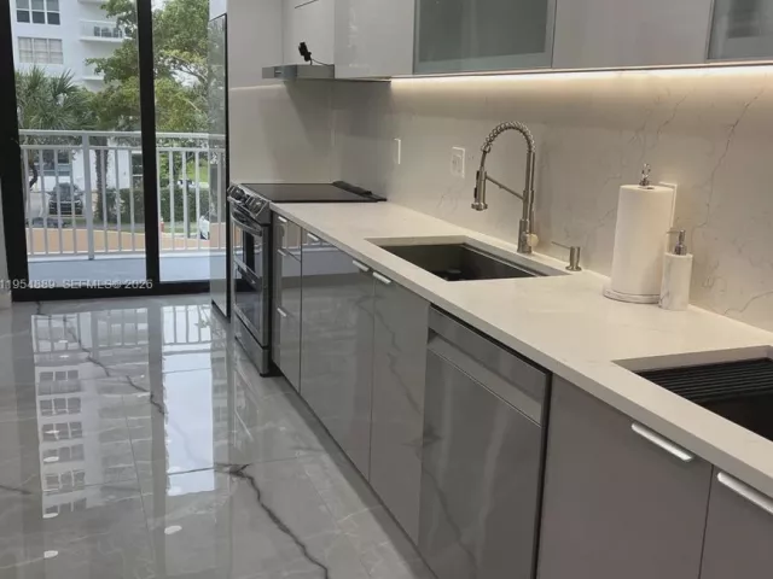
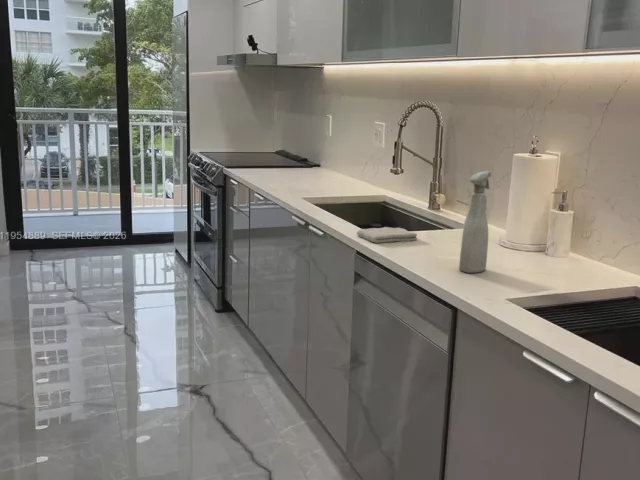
+ spray bottle (476, 221)
+ washcloth (387, 234)
